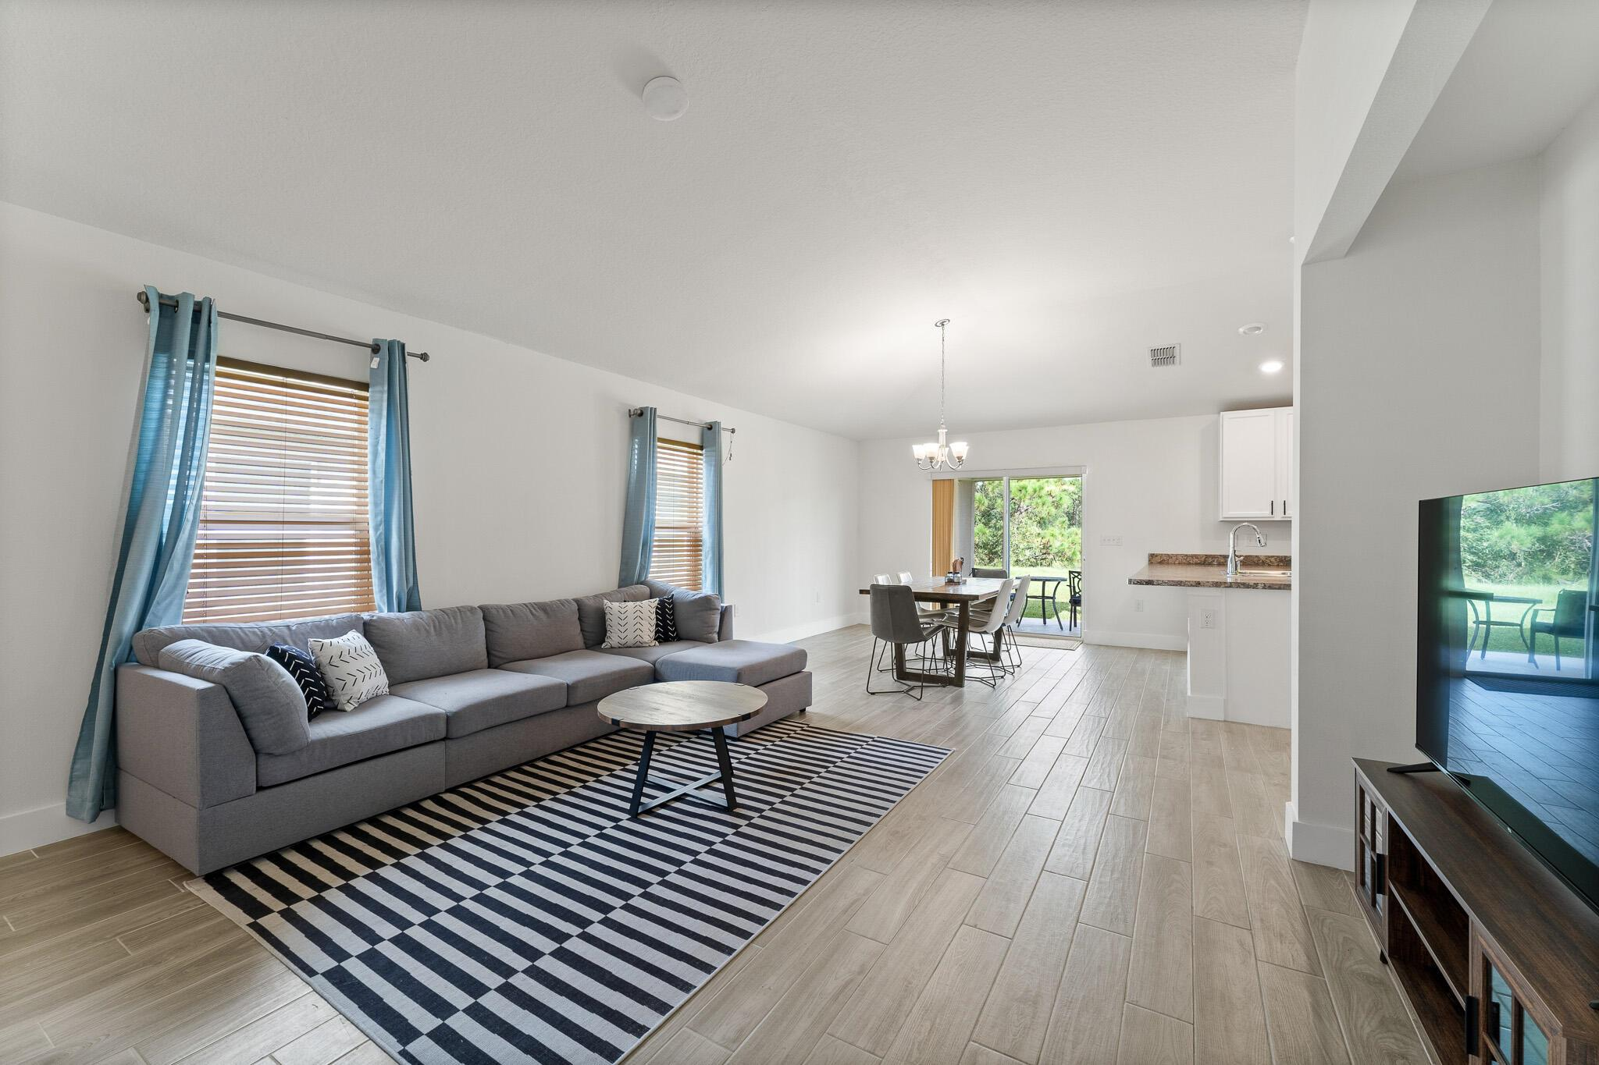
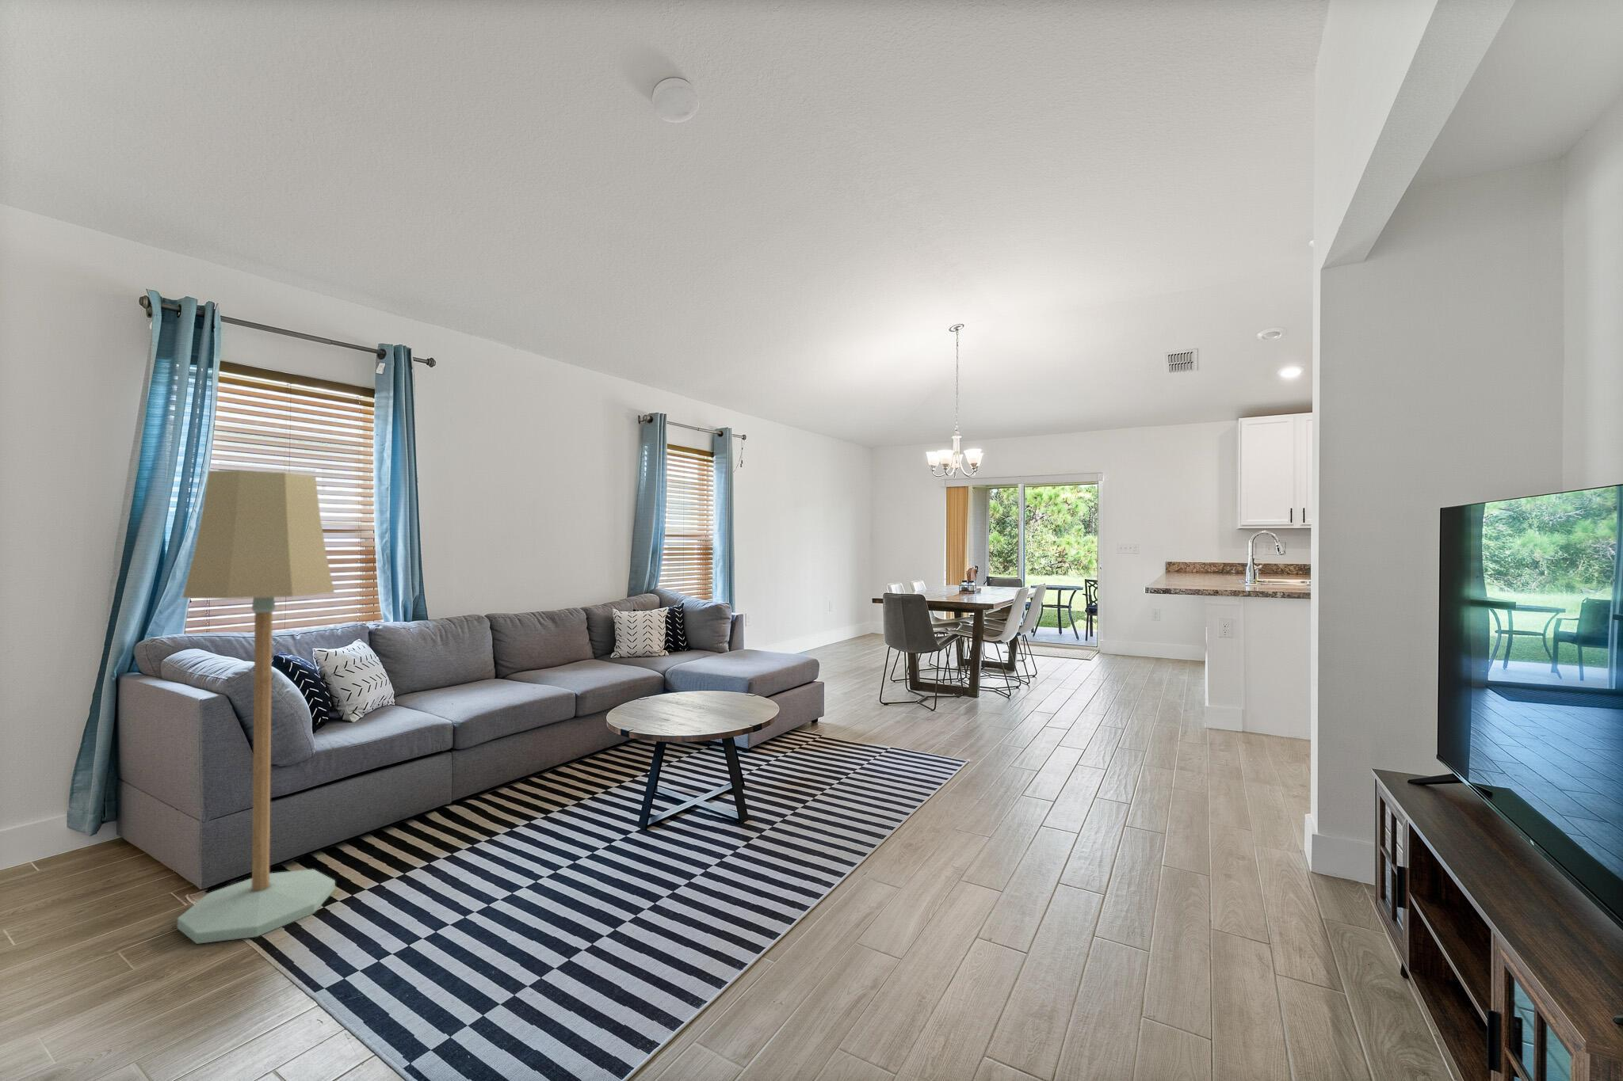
+ floor lamp (262, 690)
